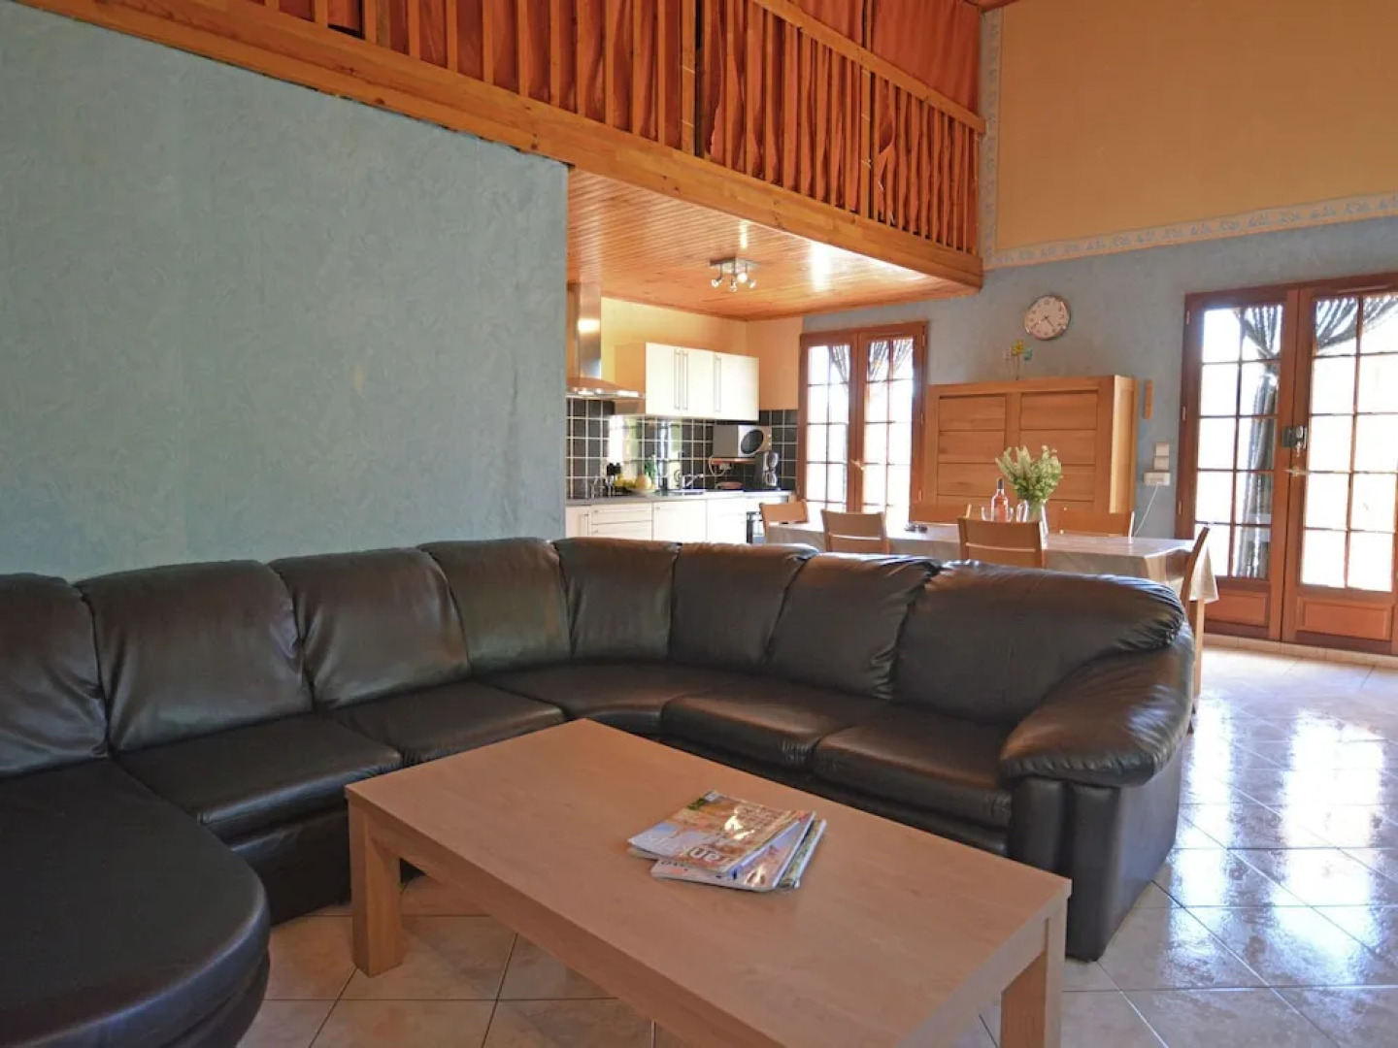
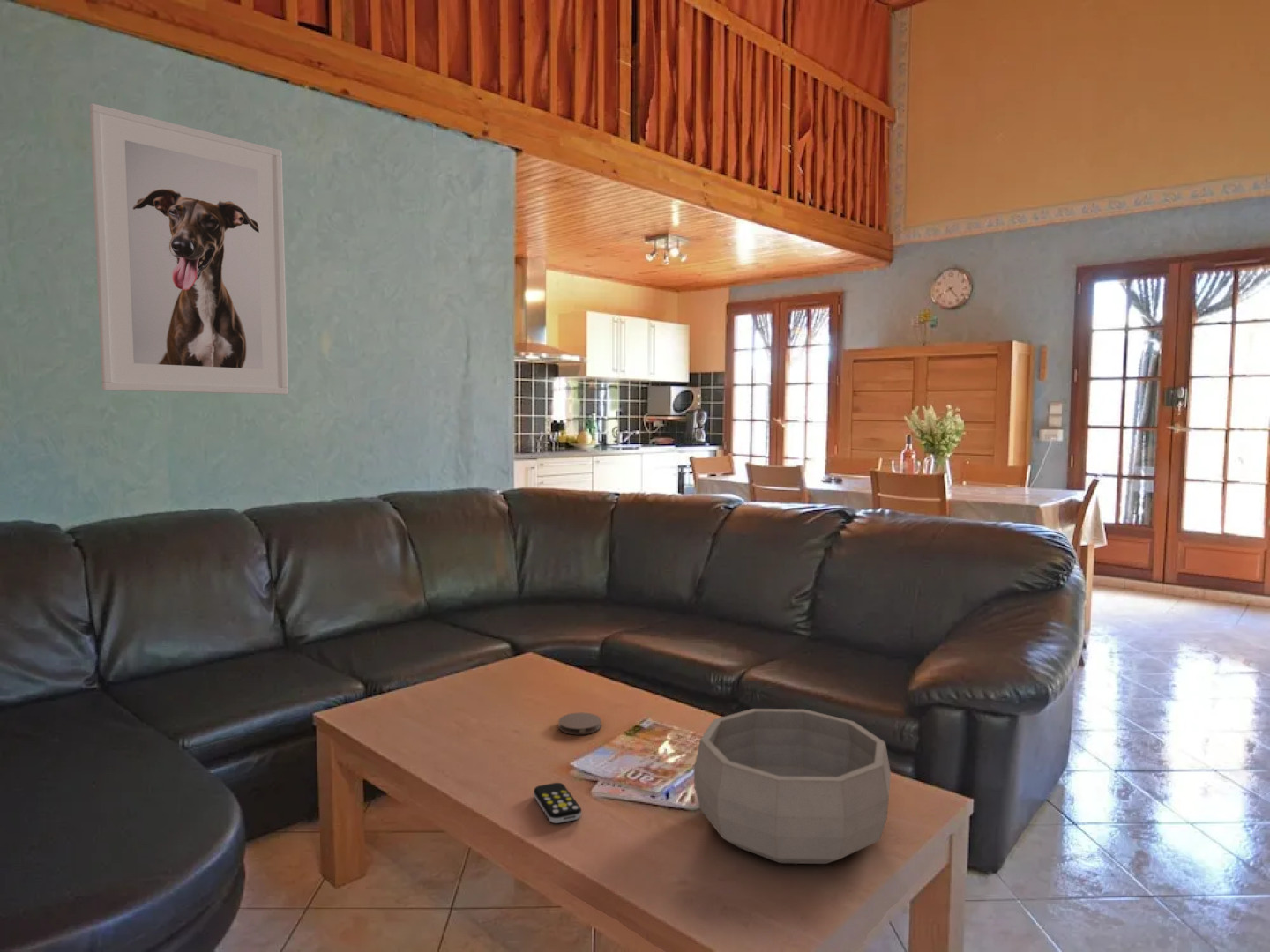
+ decorative bowl (791, 784)
+ coaster (579, 723)
+ remote control (557, 801)
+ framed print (198, 262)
